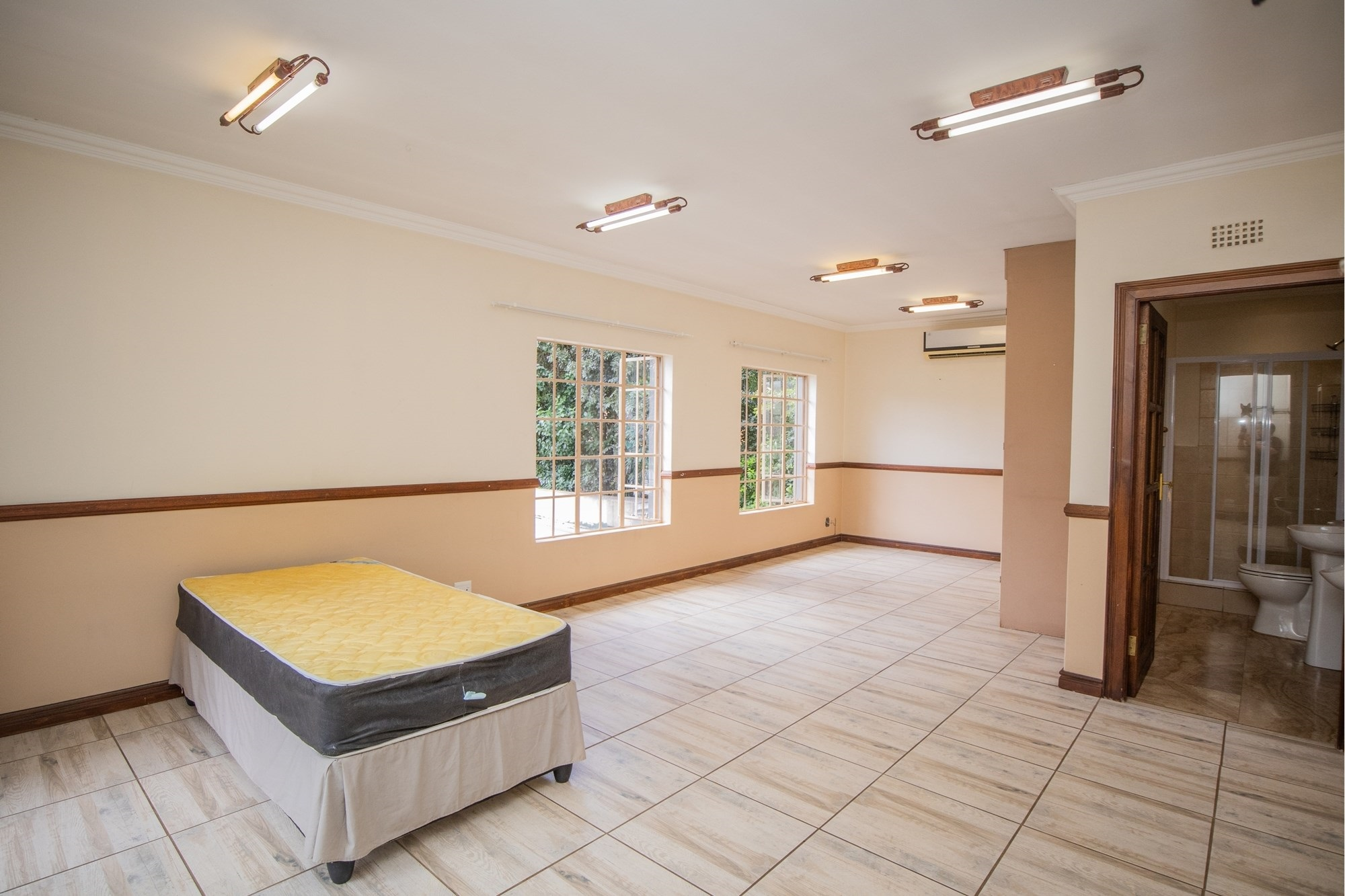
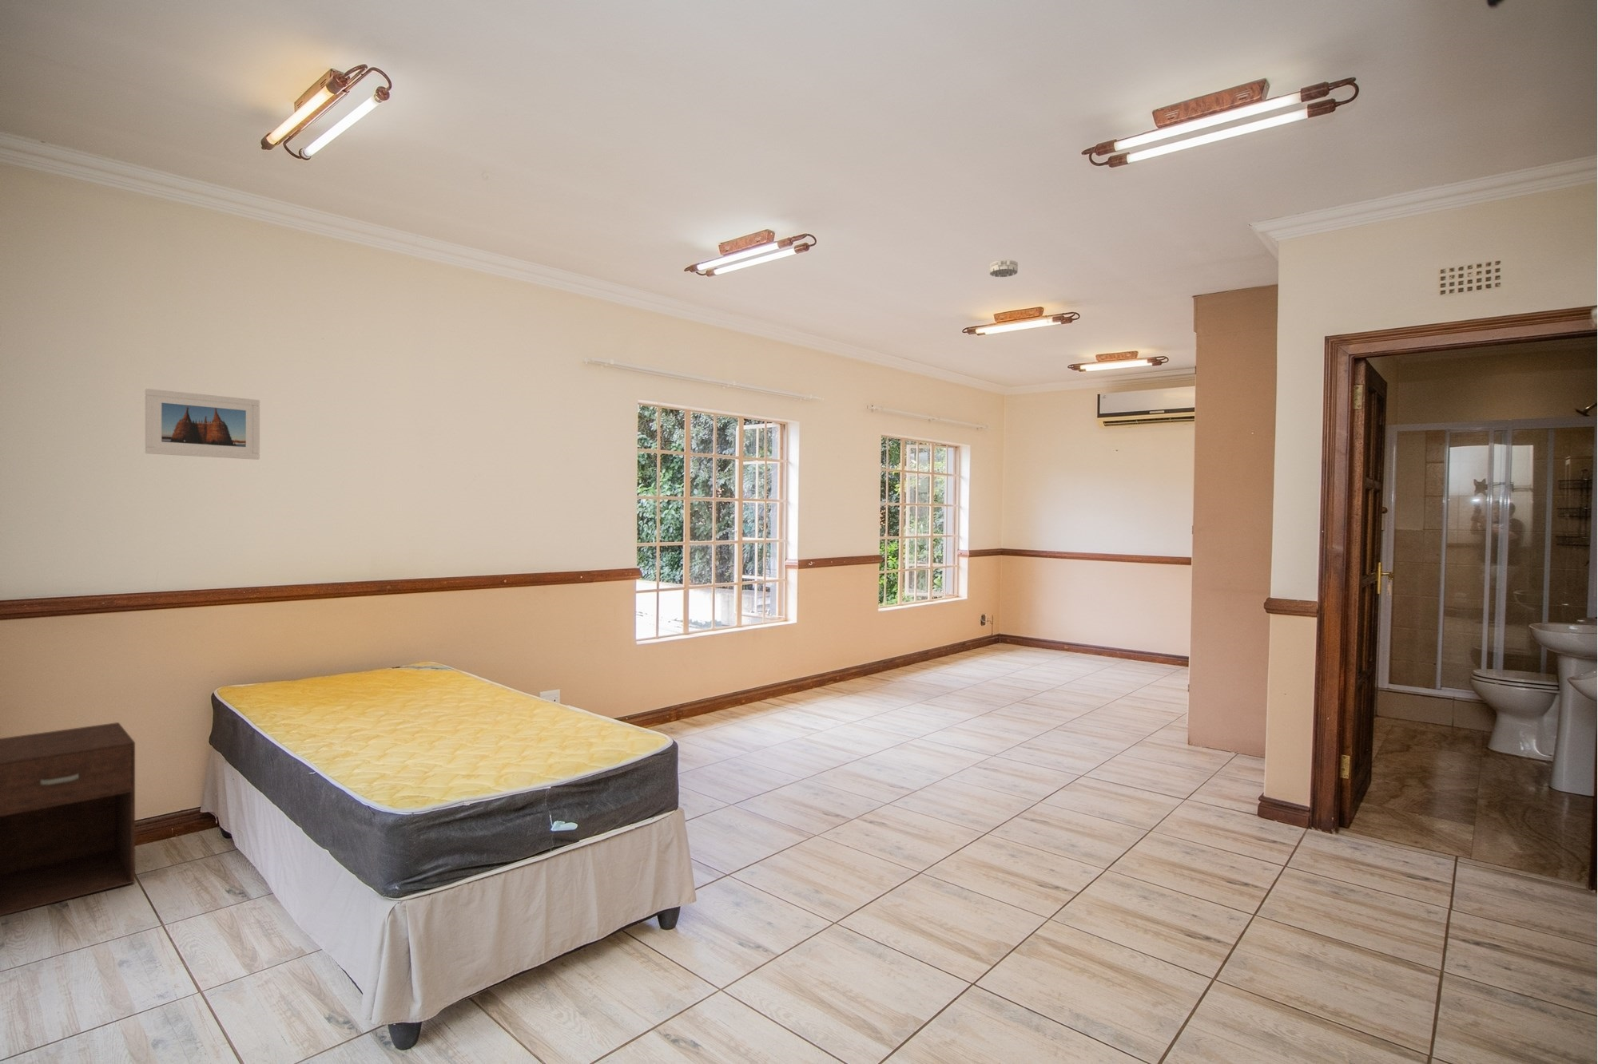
+ nightstand (55, 813)
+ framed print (204, 425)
+ smoke detector (1004, 267)
